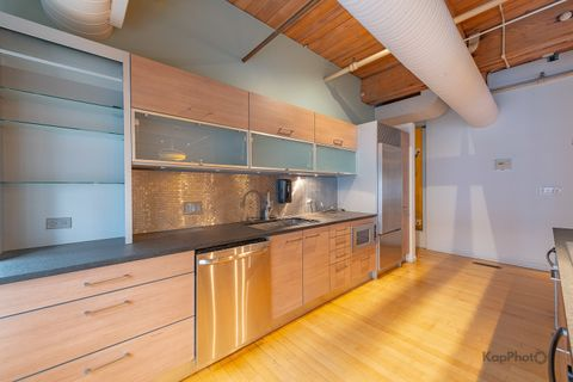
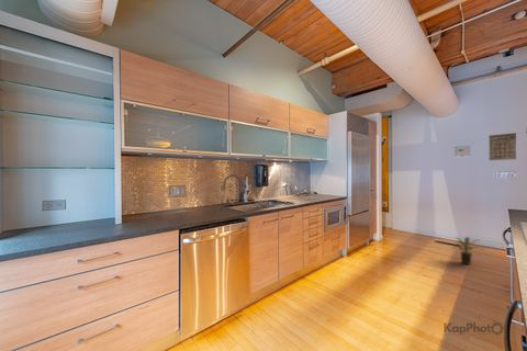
+ potted plant (466, 250)
+ calendar (502, 144)
